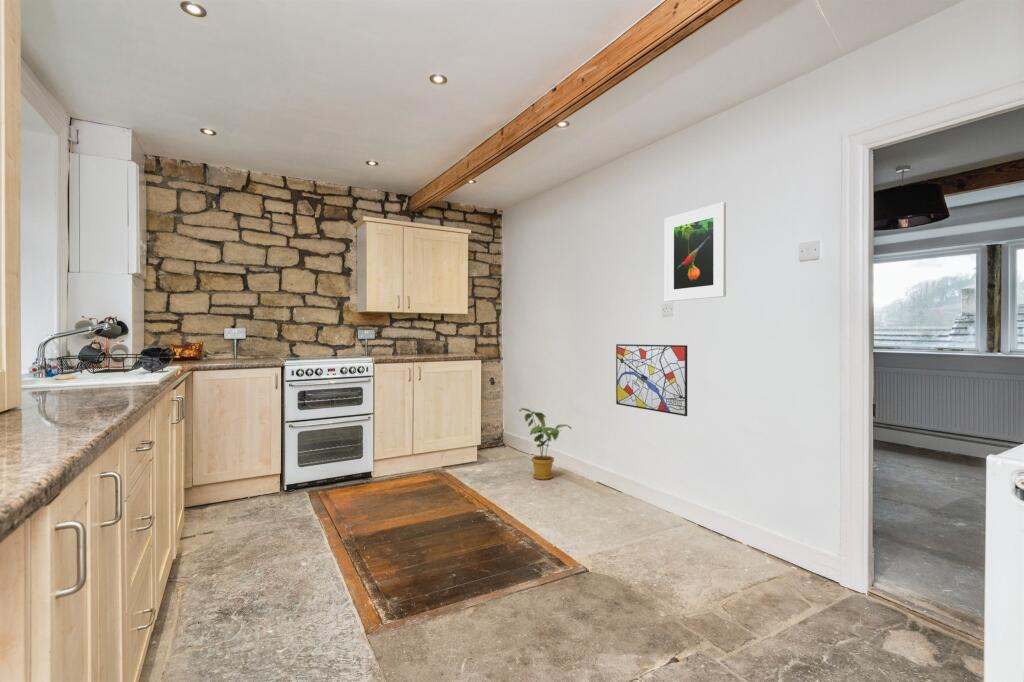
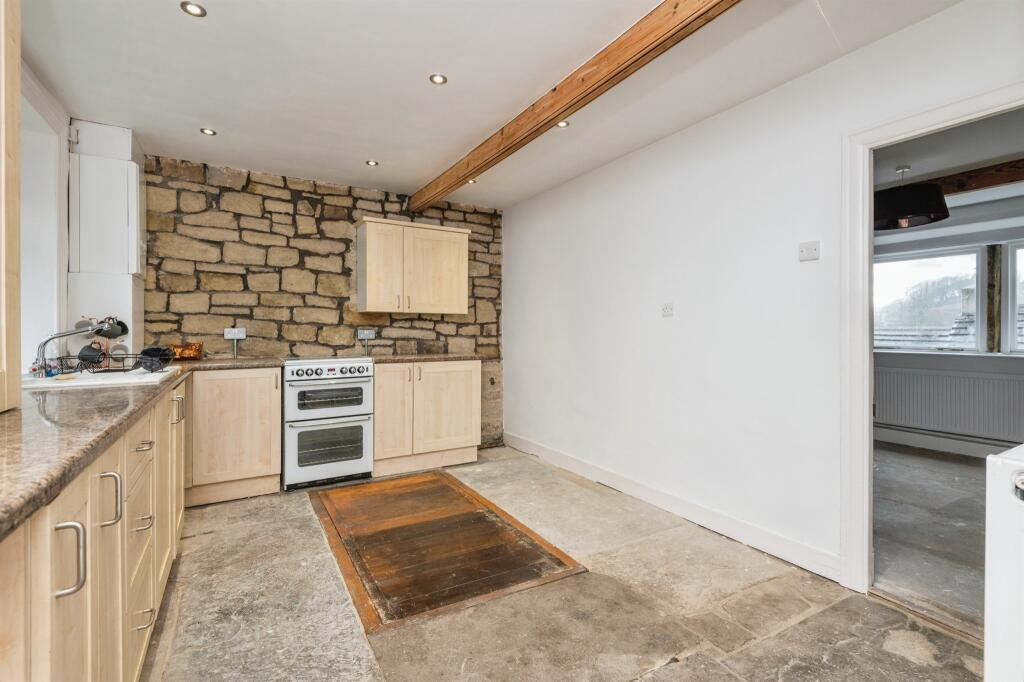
- house plant (548, 441)
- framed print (693, 255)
- wall art (648, 377)
